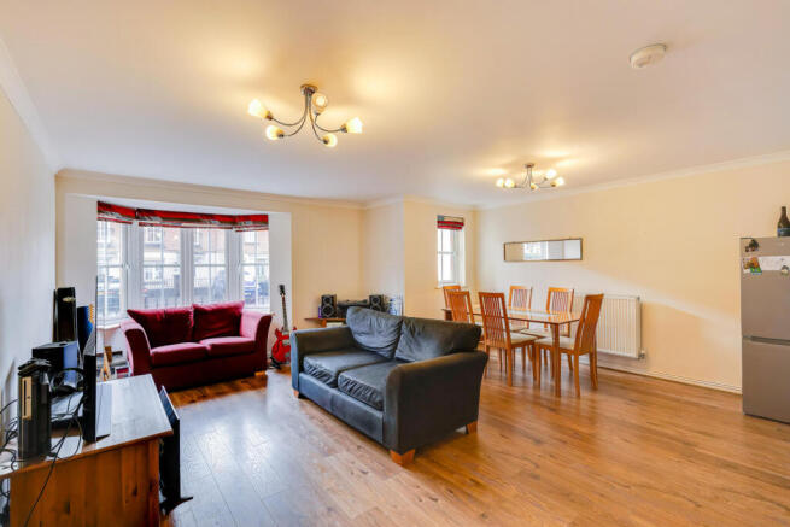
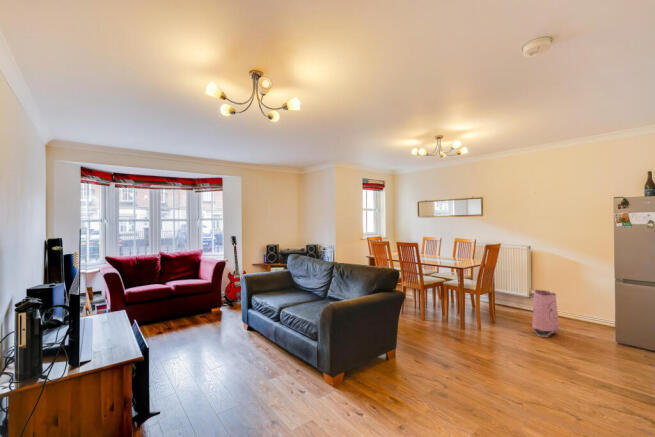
+ bag (545, 312)
